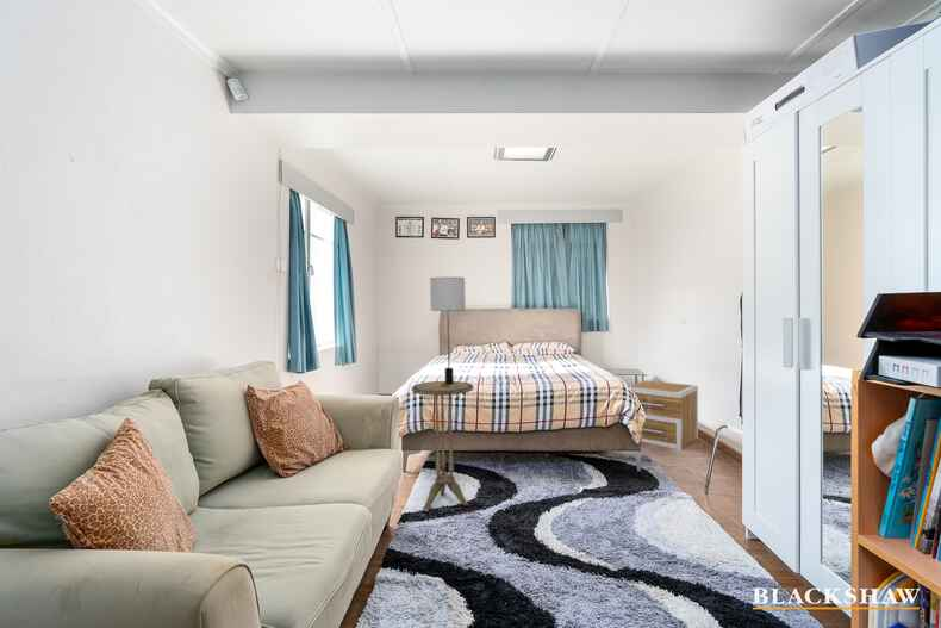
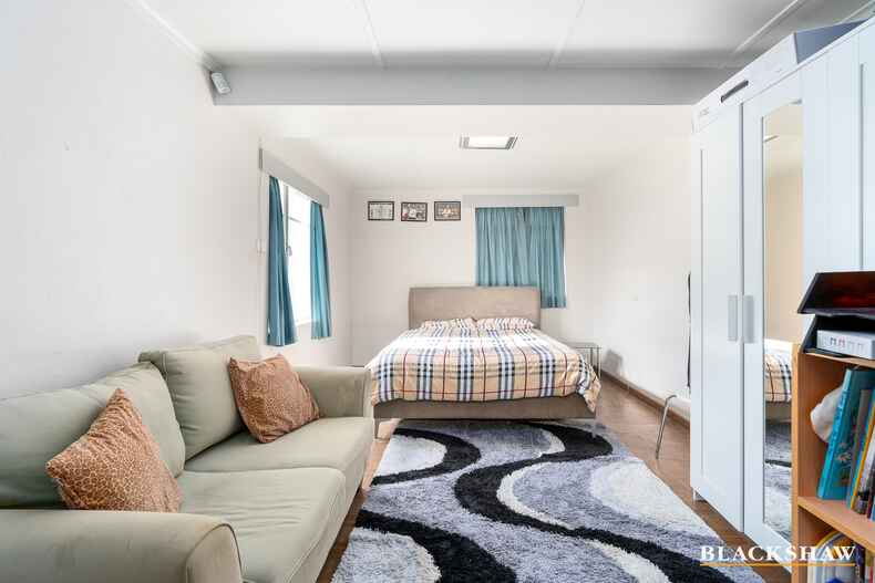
- side table (443, 443)
- nightstand (661, 412)
- table lamp (448, 331)
